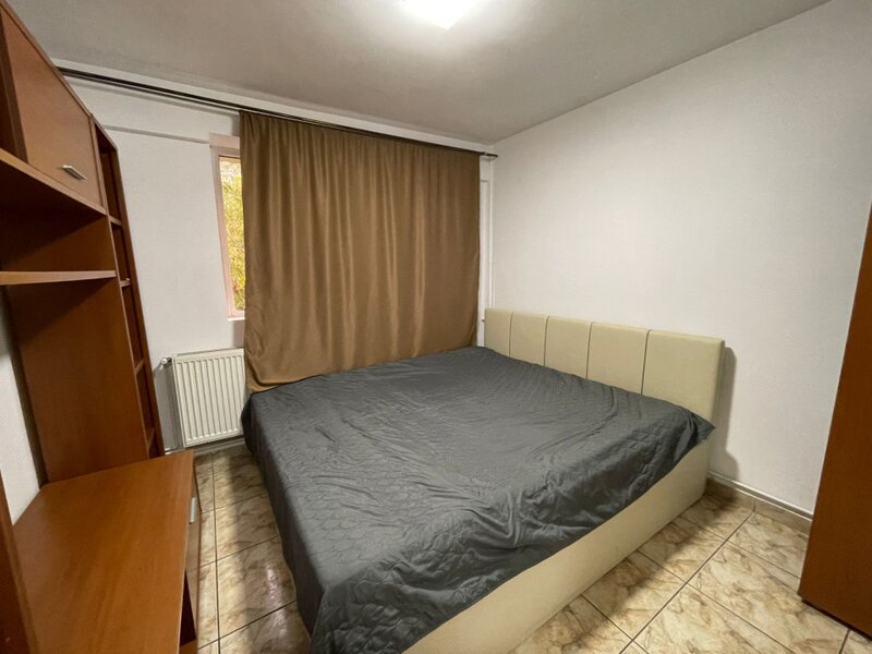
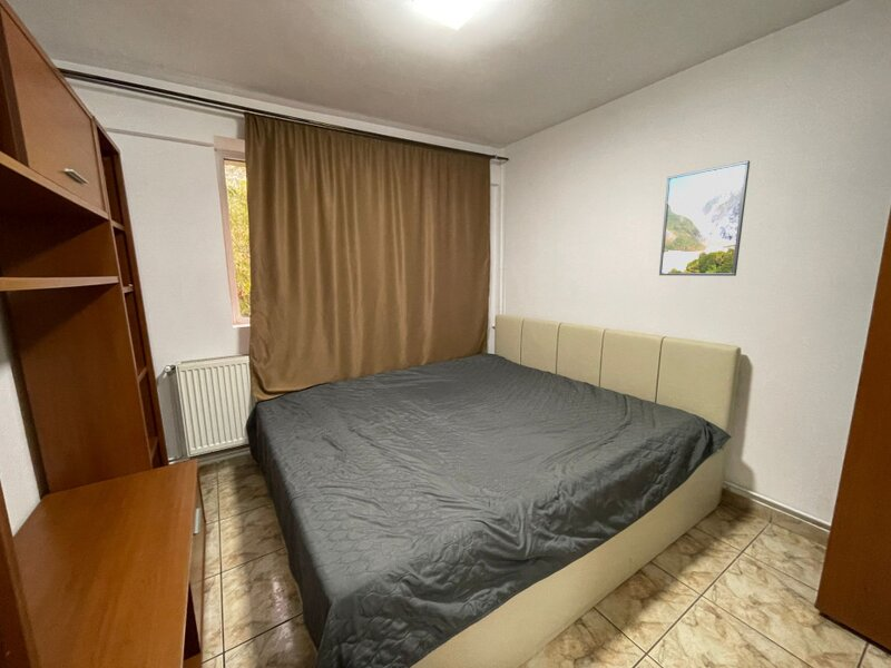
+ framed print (699, 224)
